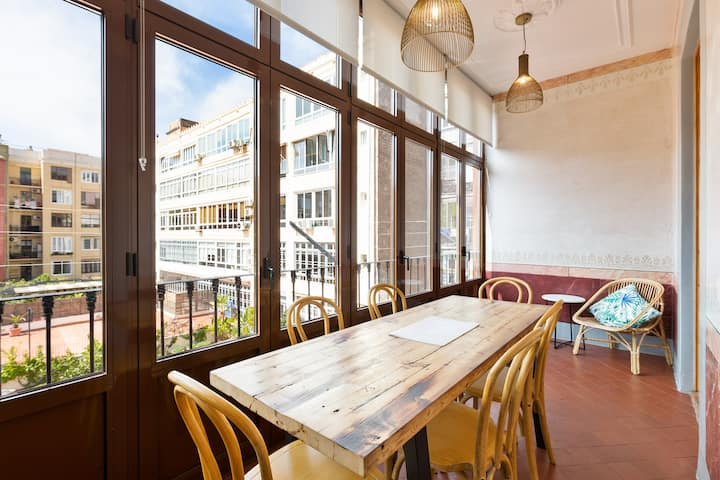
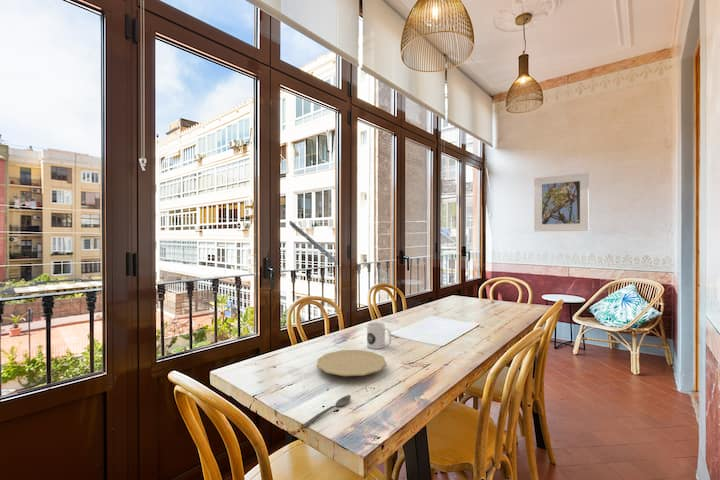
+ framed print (560, 203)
+ spoon (328, 409)
+ mug (379, 335)
+ plate (351, 364)
